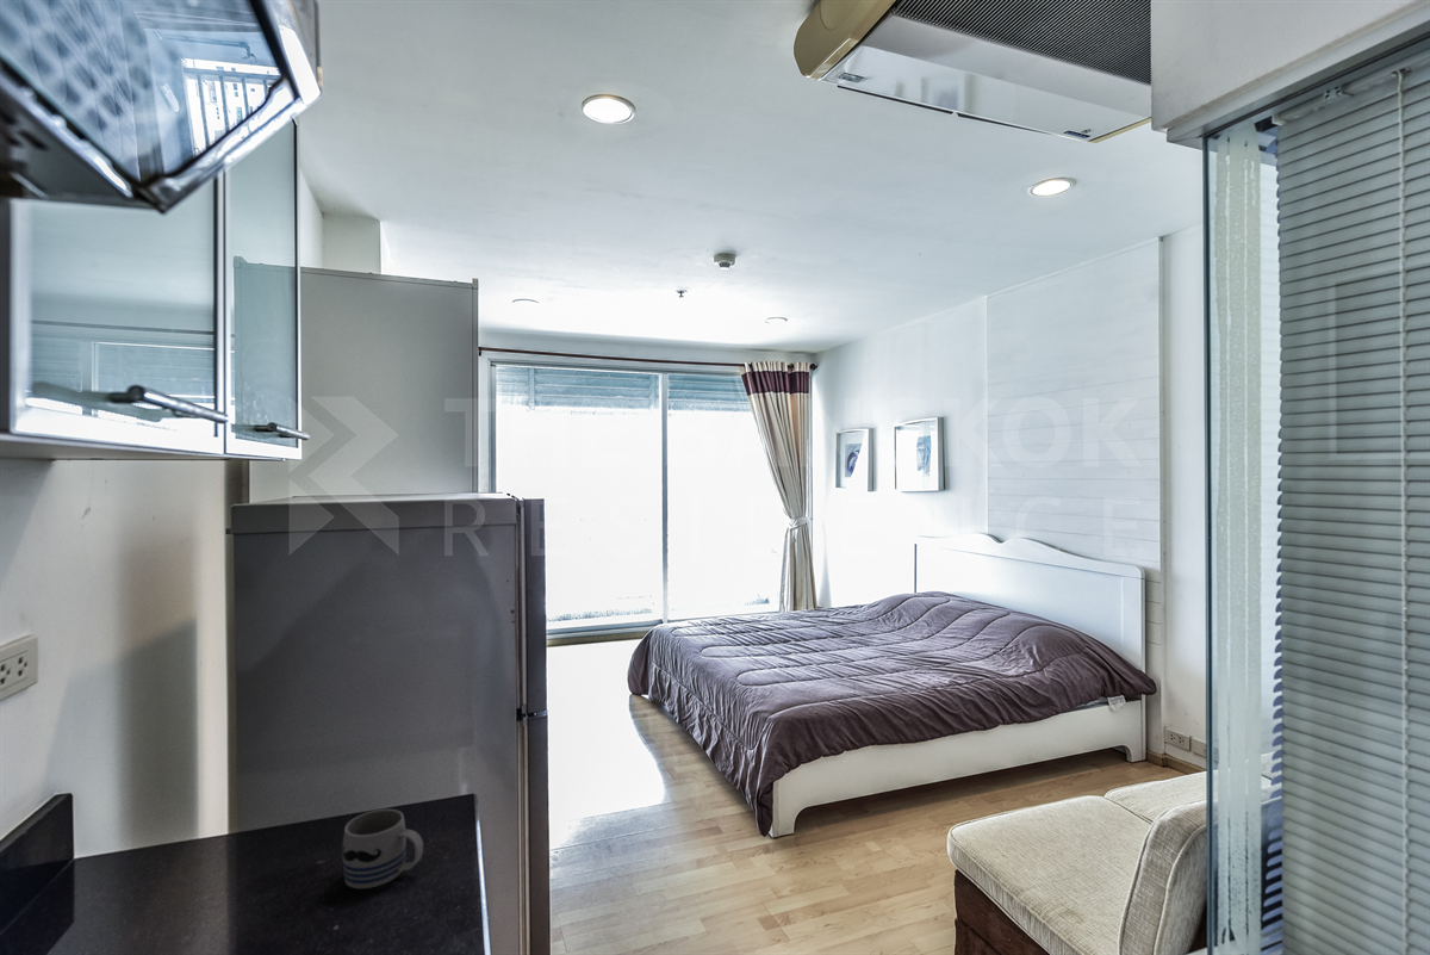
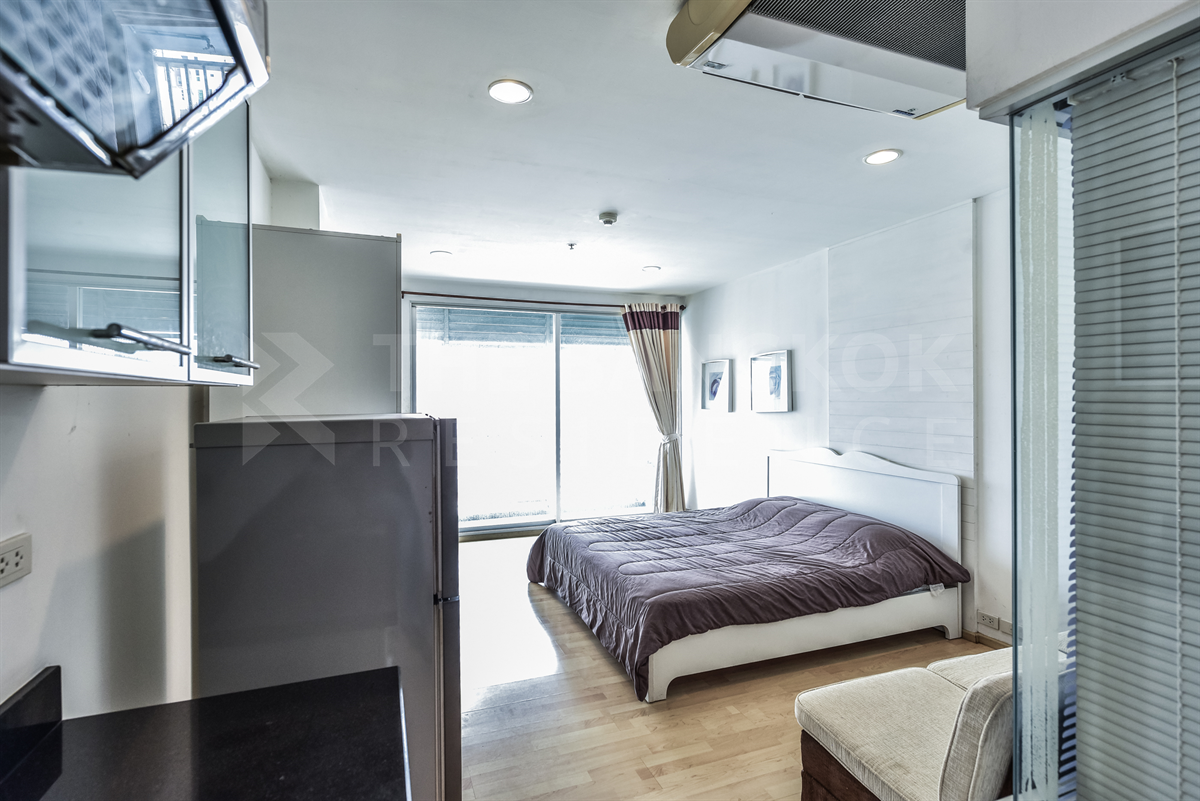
- mug (384, 847)
